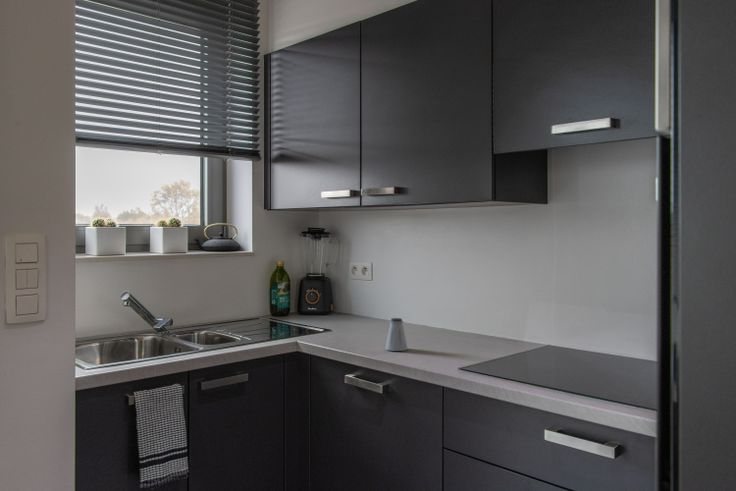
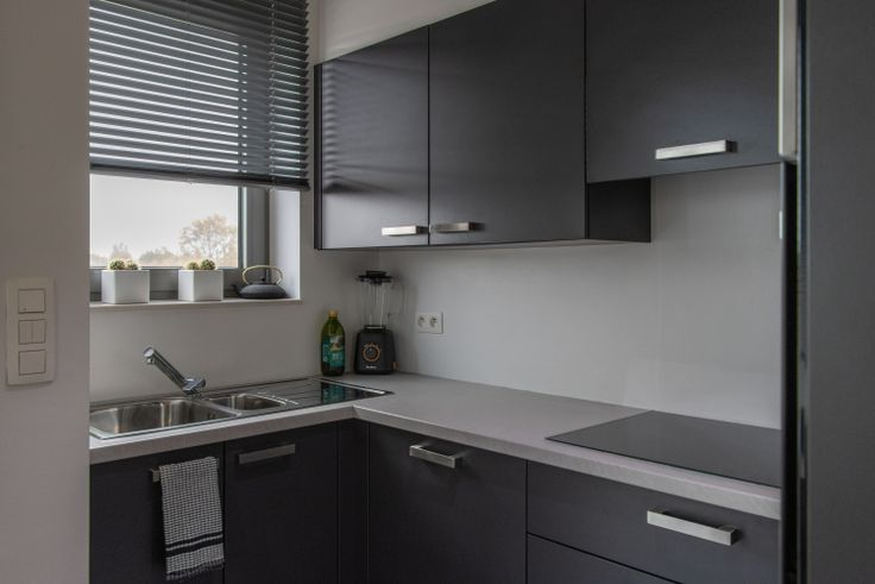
- saltshaker (396, 333)
